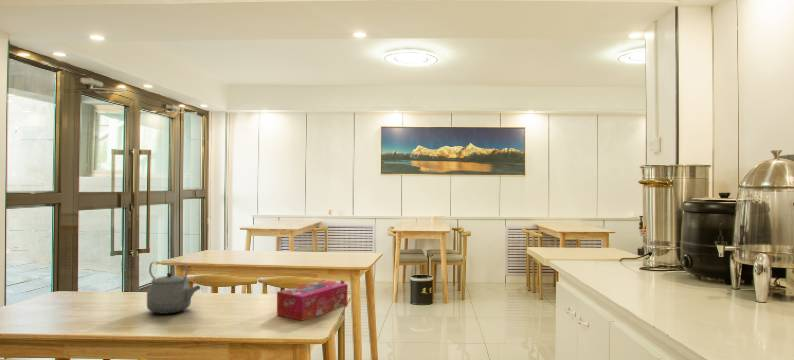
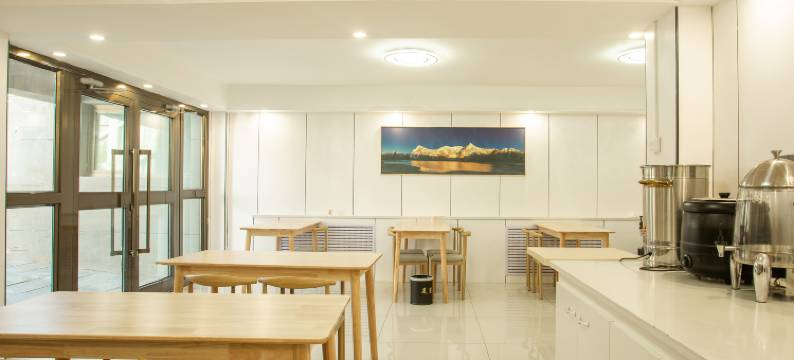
- tissue box (313, 299)
- tea kettle (174, 286)
